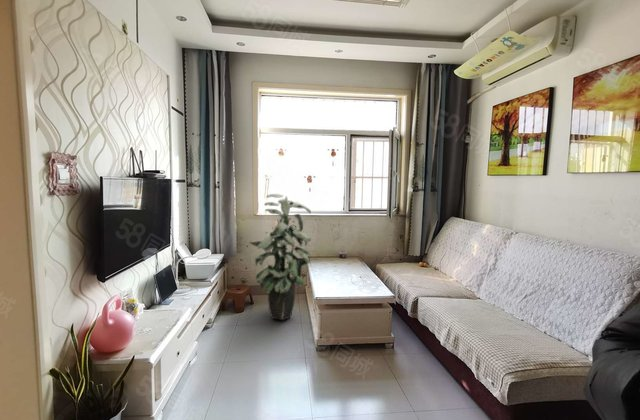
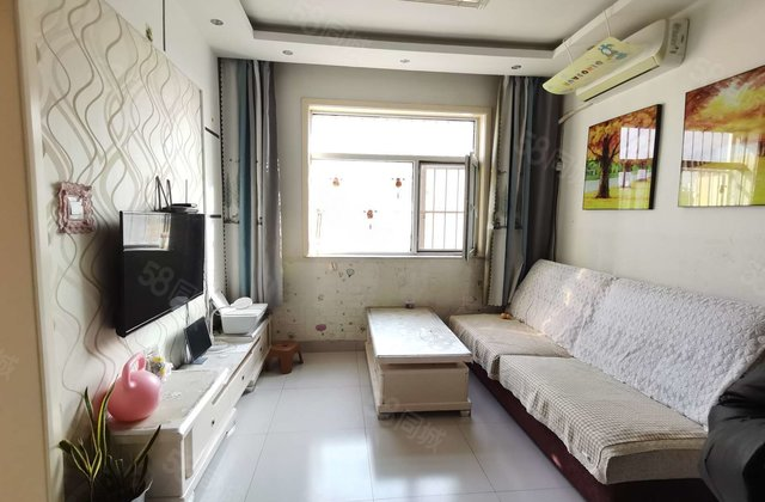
- indoor plant (279, 255)
